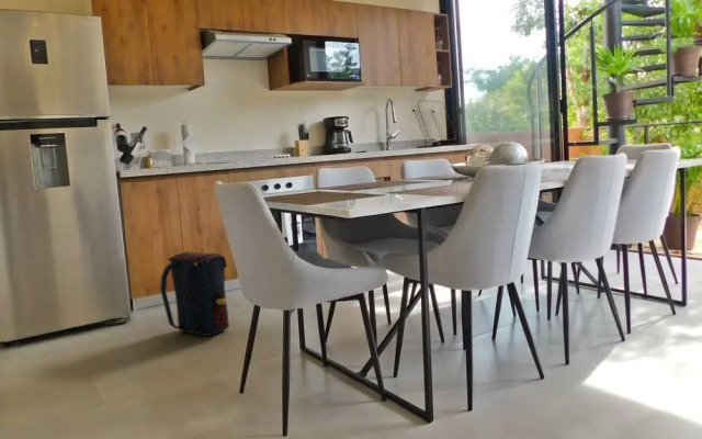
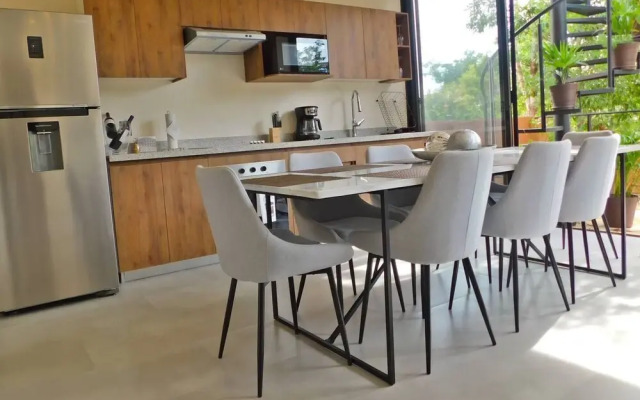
- satchel (195, 294)
